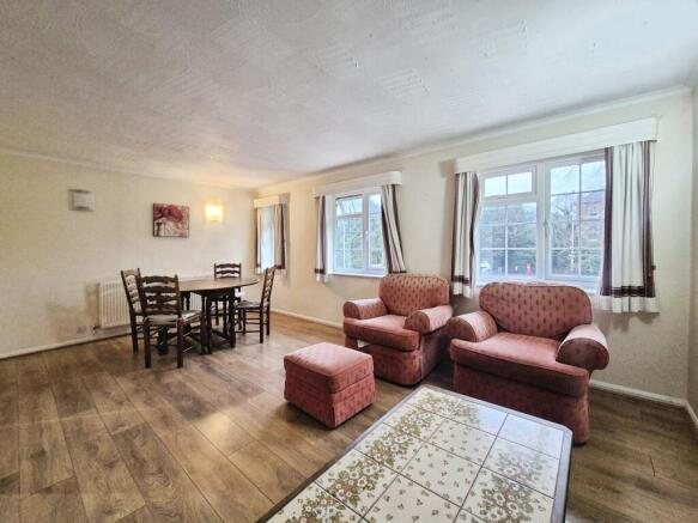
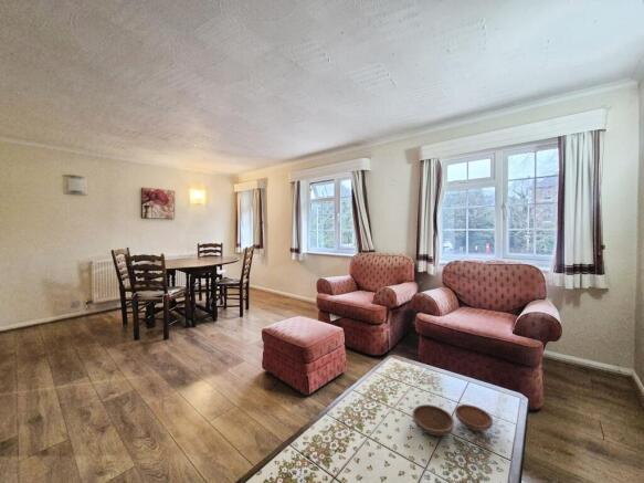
+ bowl (451, 421)
